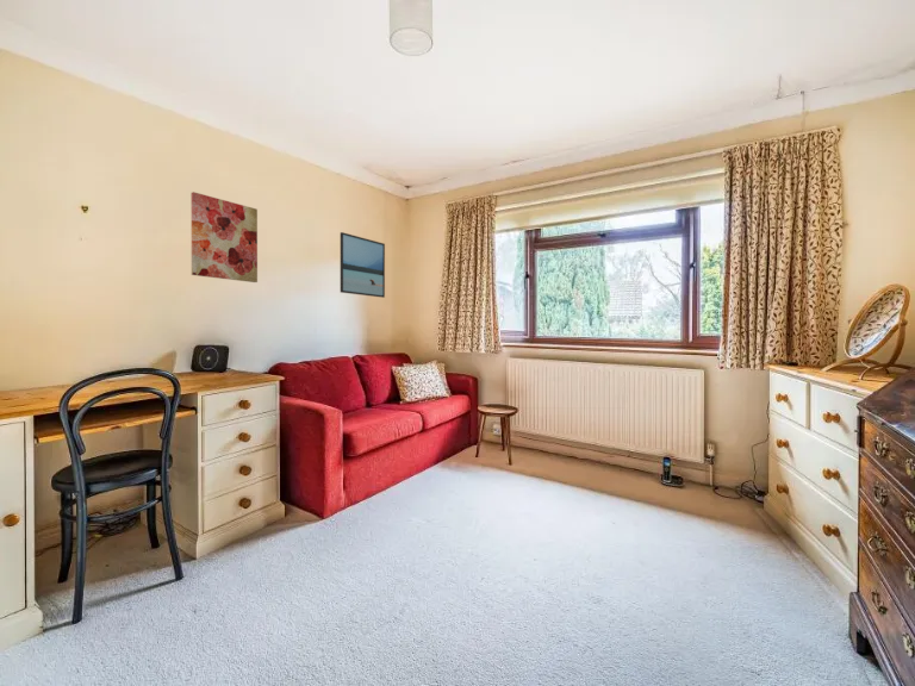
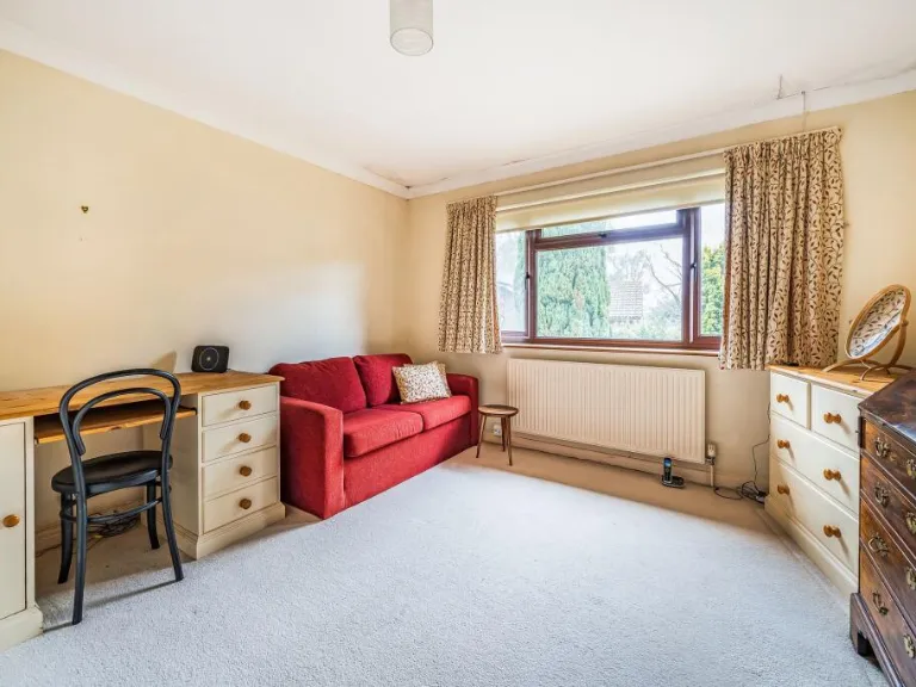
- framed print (363, 266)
- wall art (225, 239)
